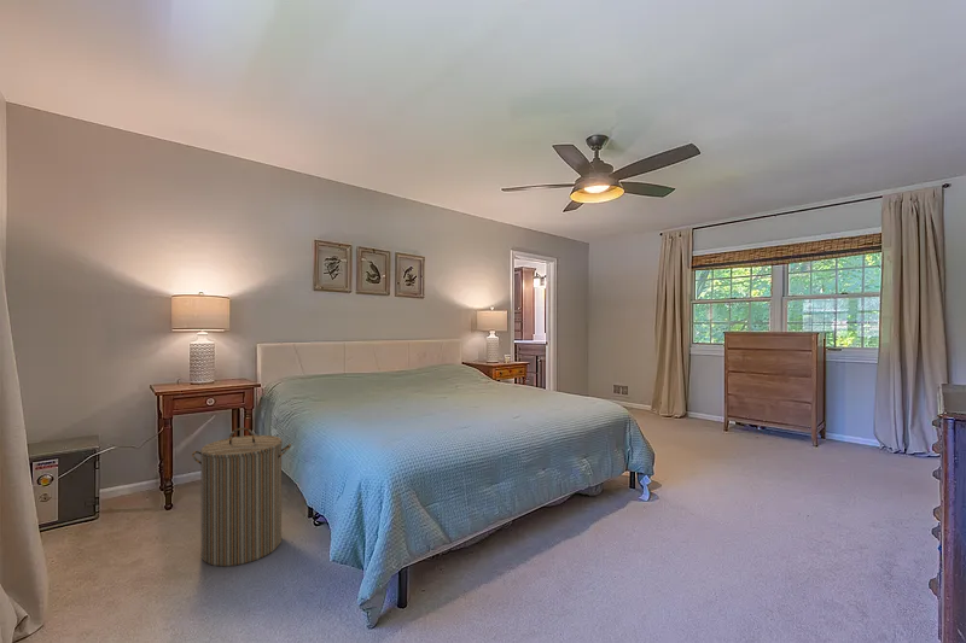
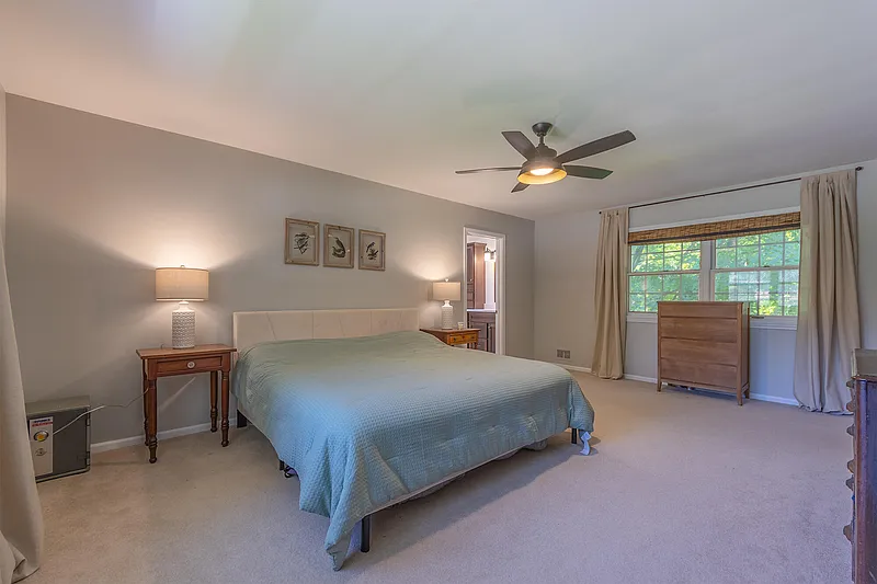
- laundry hamper (243, 487)
